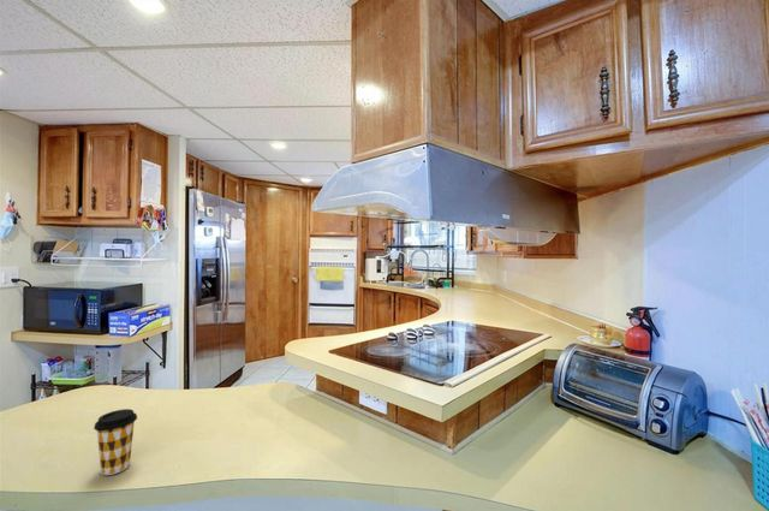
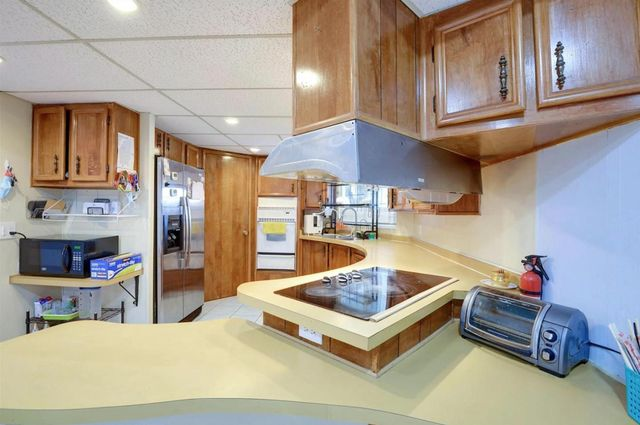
- coffee cup (115, 441)
